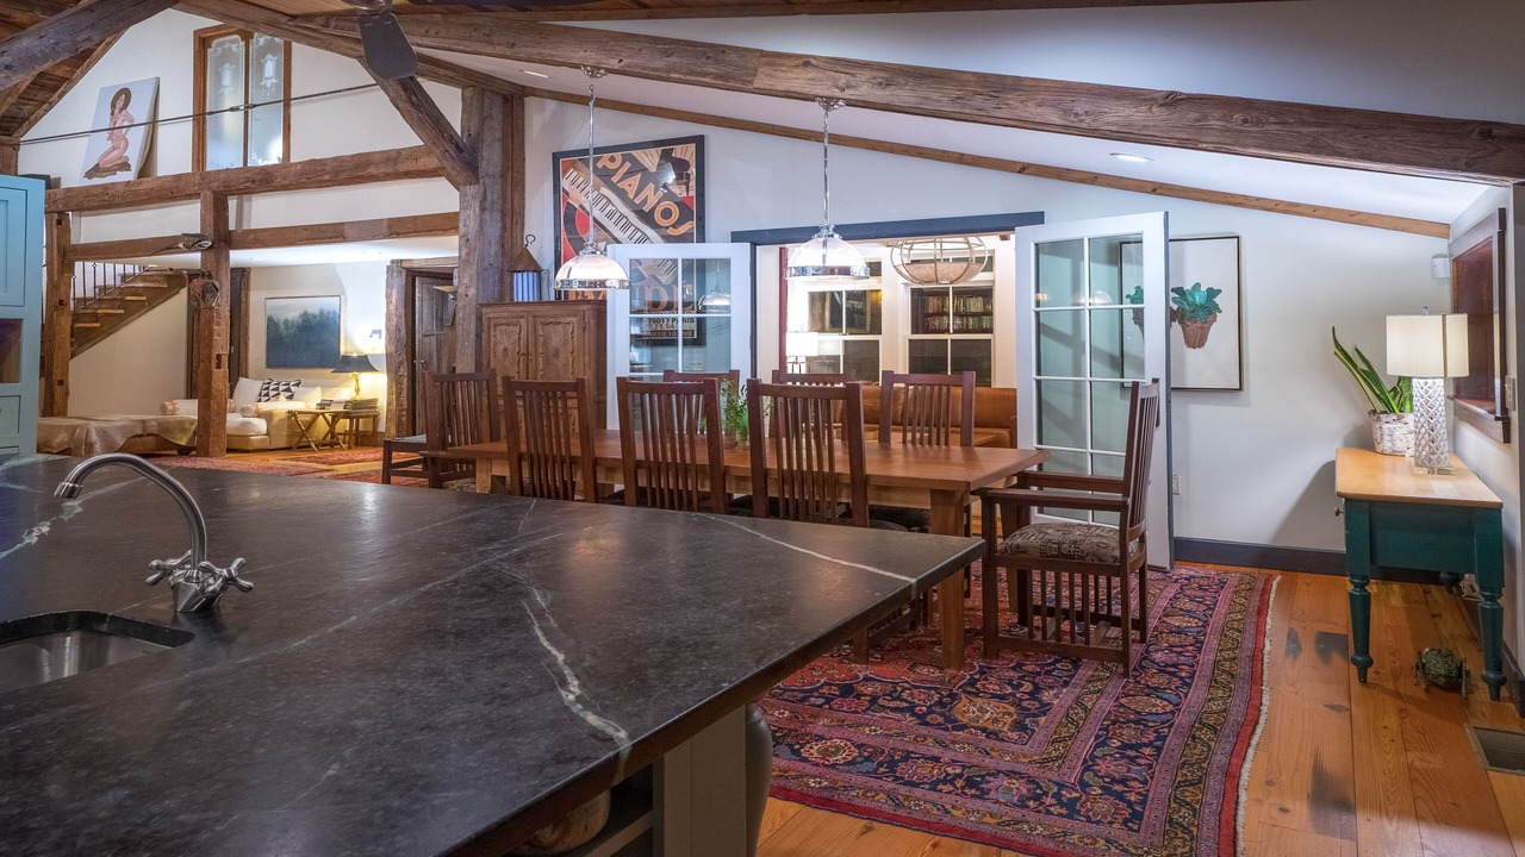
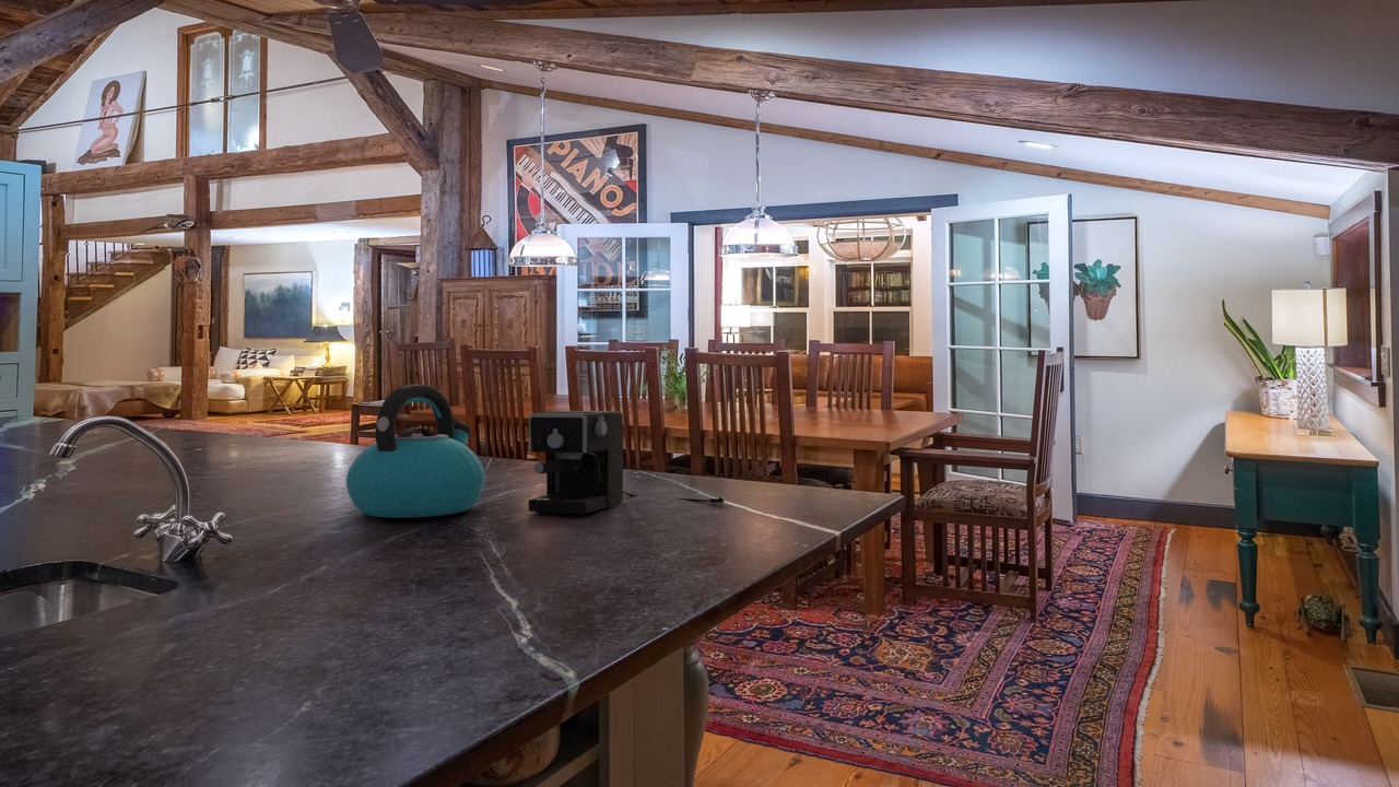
+ kettle (423, 446)
+ coffee maker (622, 459)
